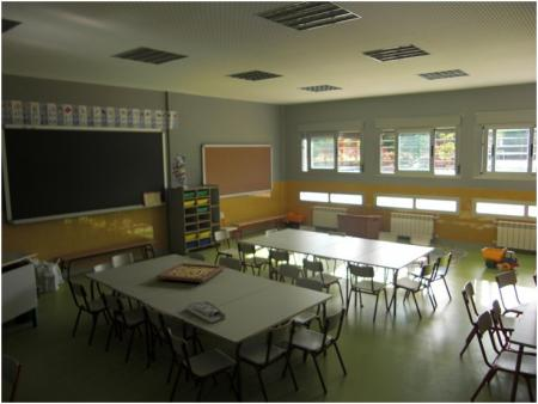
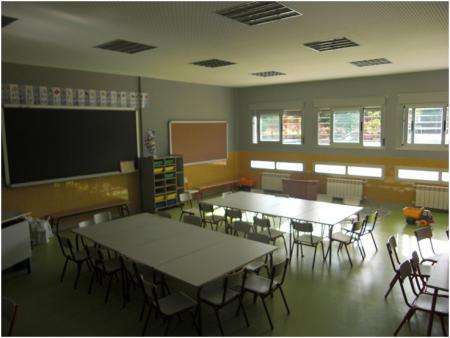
- gameboard (191, 273)
- desk organizer (204, 308)
